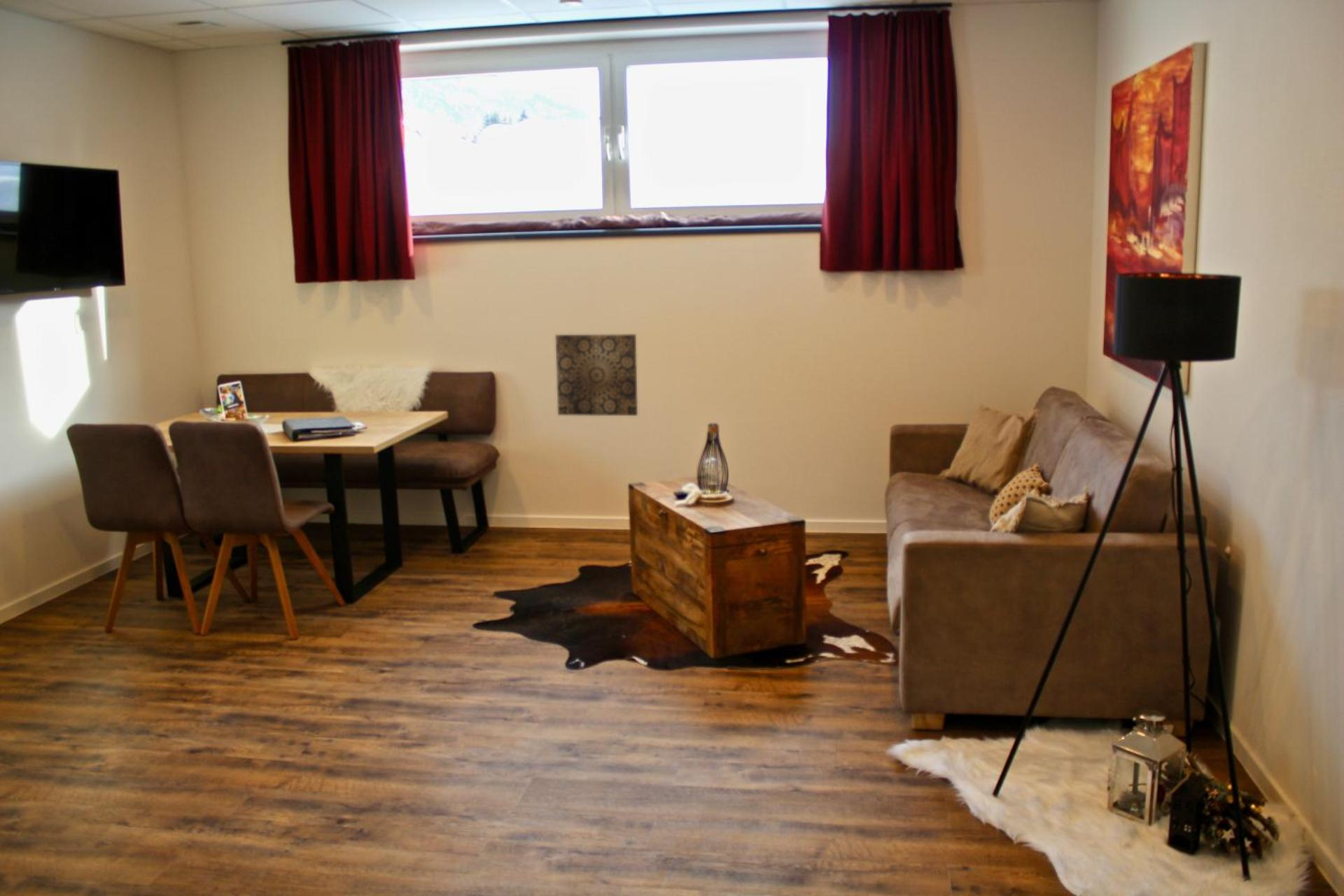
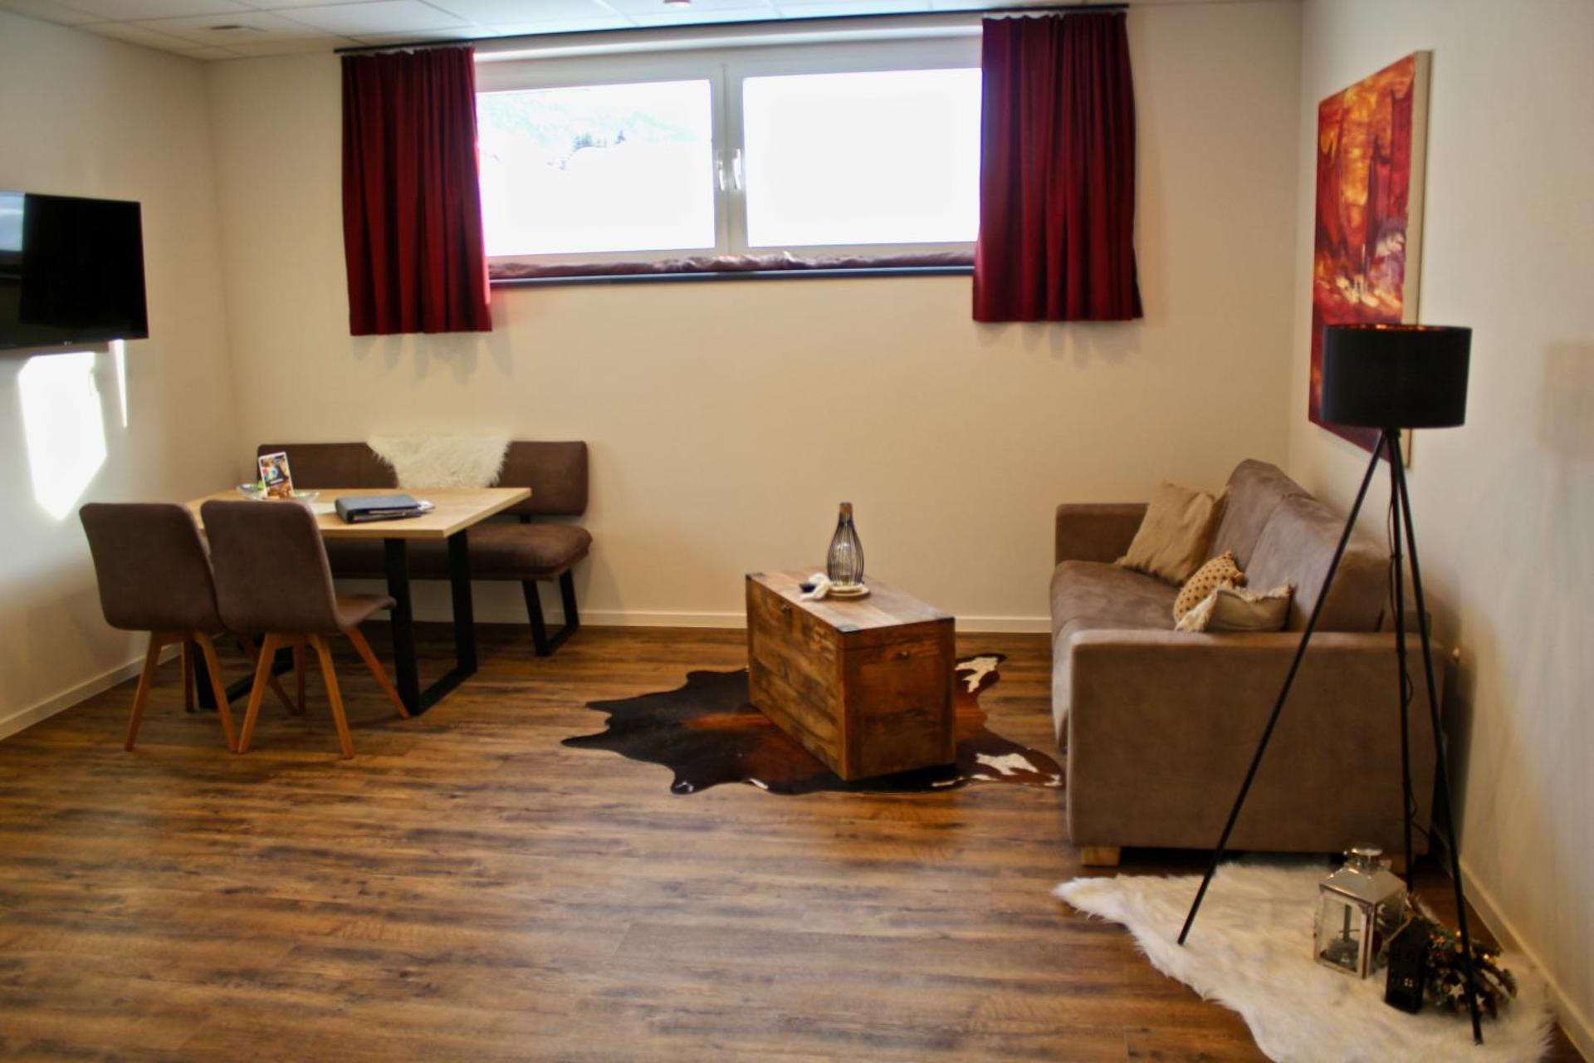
- wall art (596, 374)
